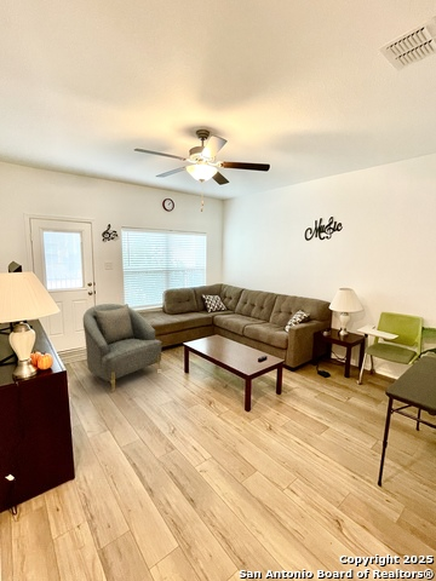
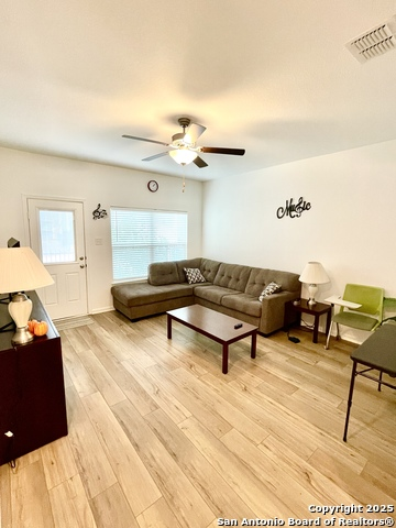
- armchair (119, 340)
